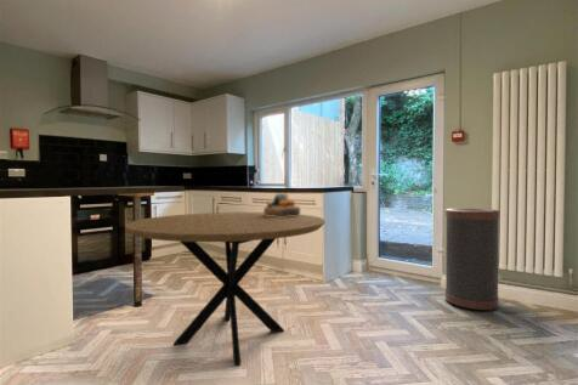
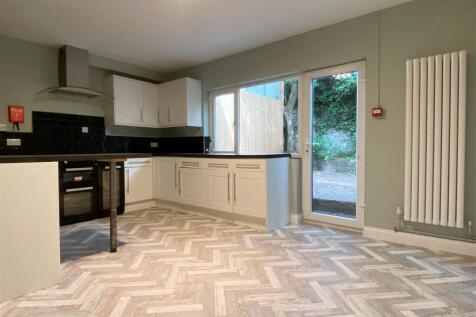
- trash can (471, 256)
- dining table (231, 278)
- decorative bowl (282, 203)
